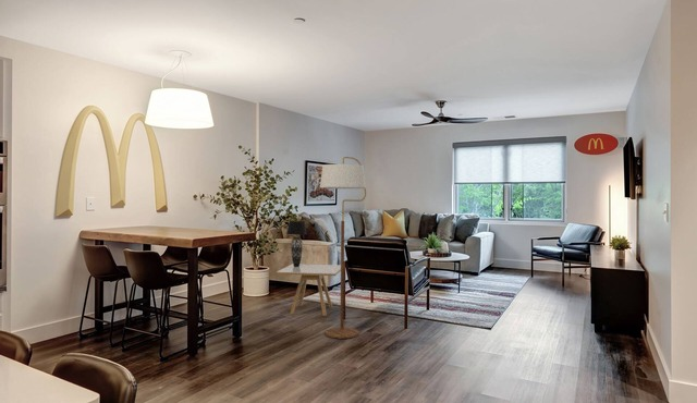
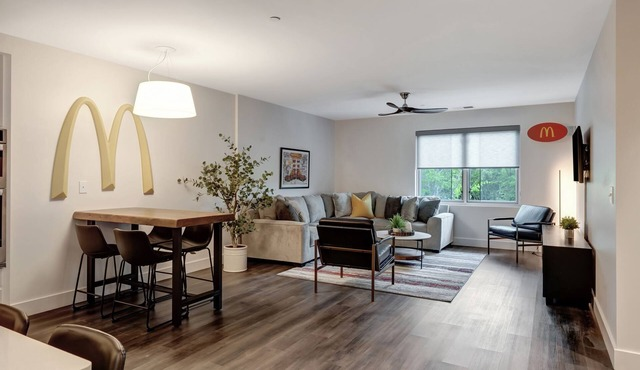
- side table (318, 289)
- table lamp (296, 243)
- floor lamp (343, 244)
